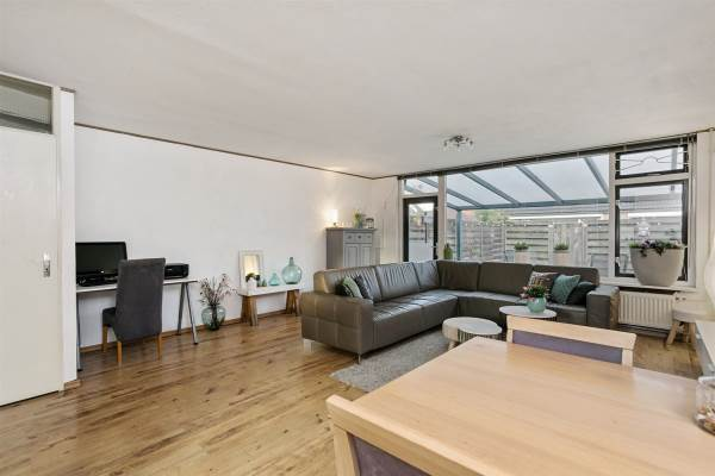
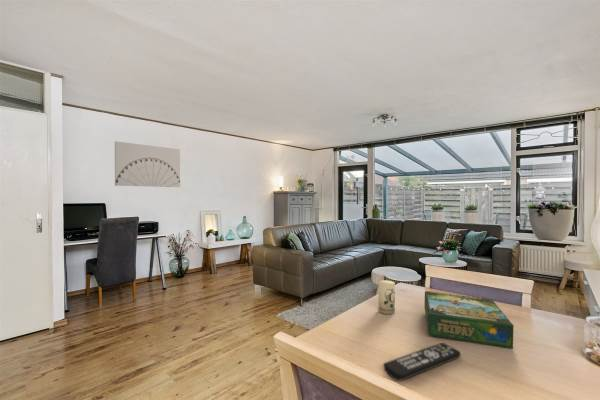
+ board game (462, 315)
+ remote control (423, 360)
+ candle (386, 296)
+ wall art (149, 166)
